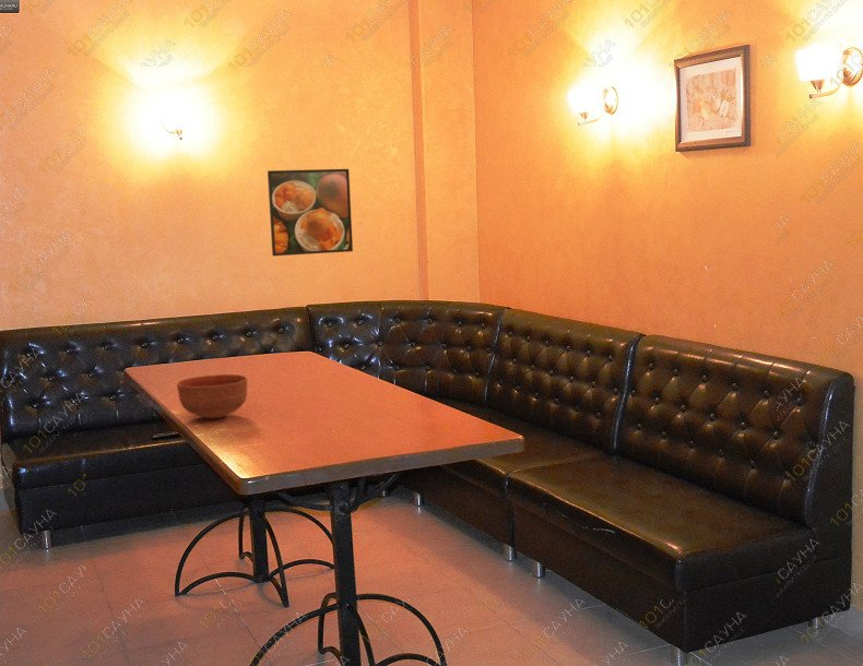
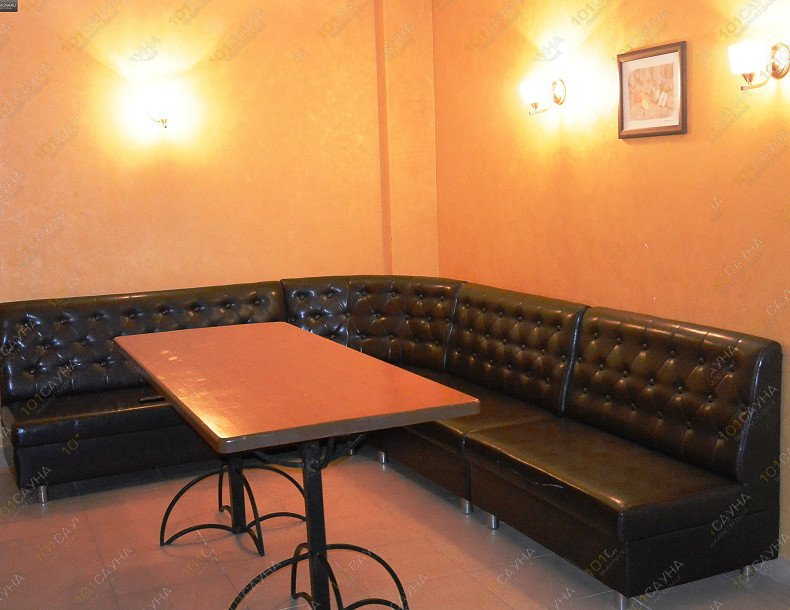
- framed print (310, 212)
- bowl (213, 399)
